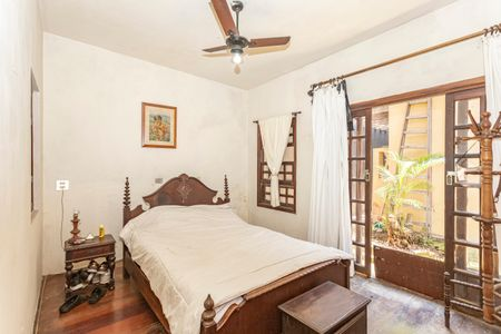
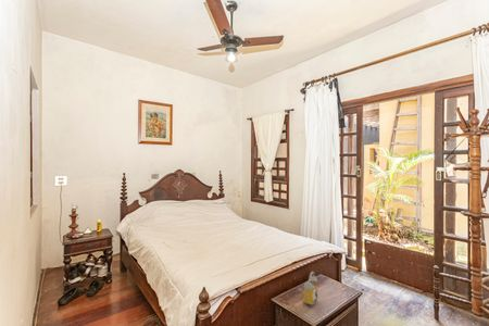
+ alarm clock (308, 286)
